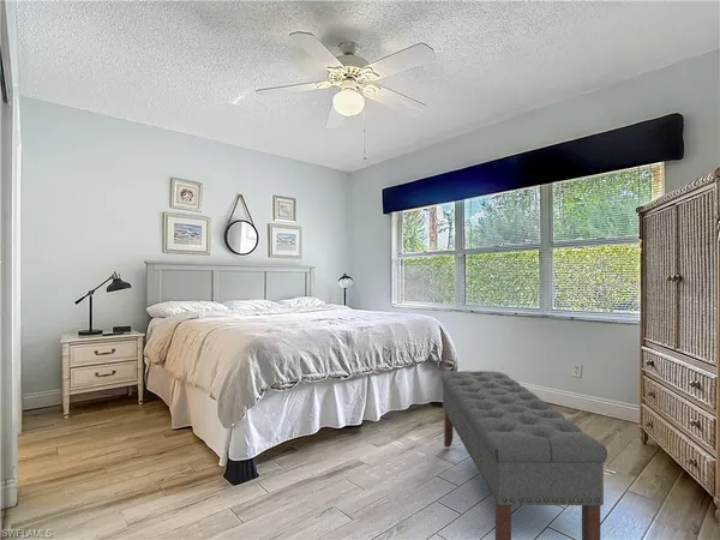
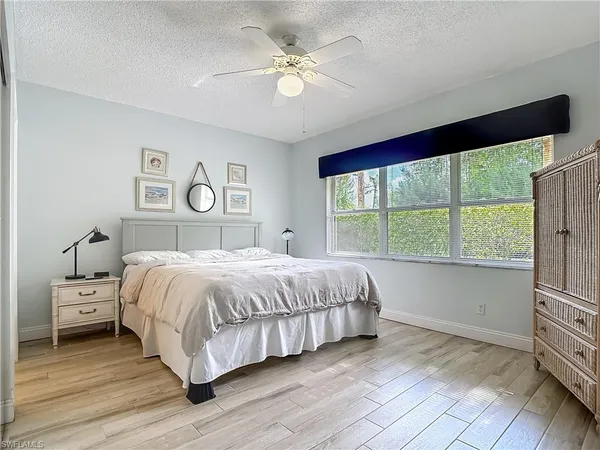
- bench (502, 442)
